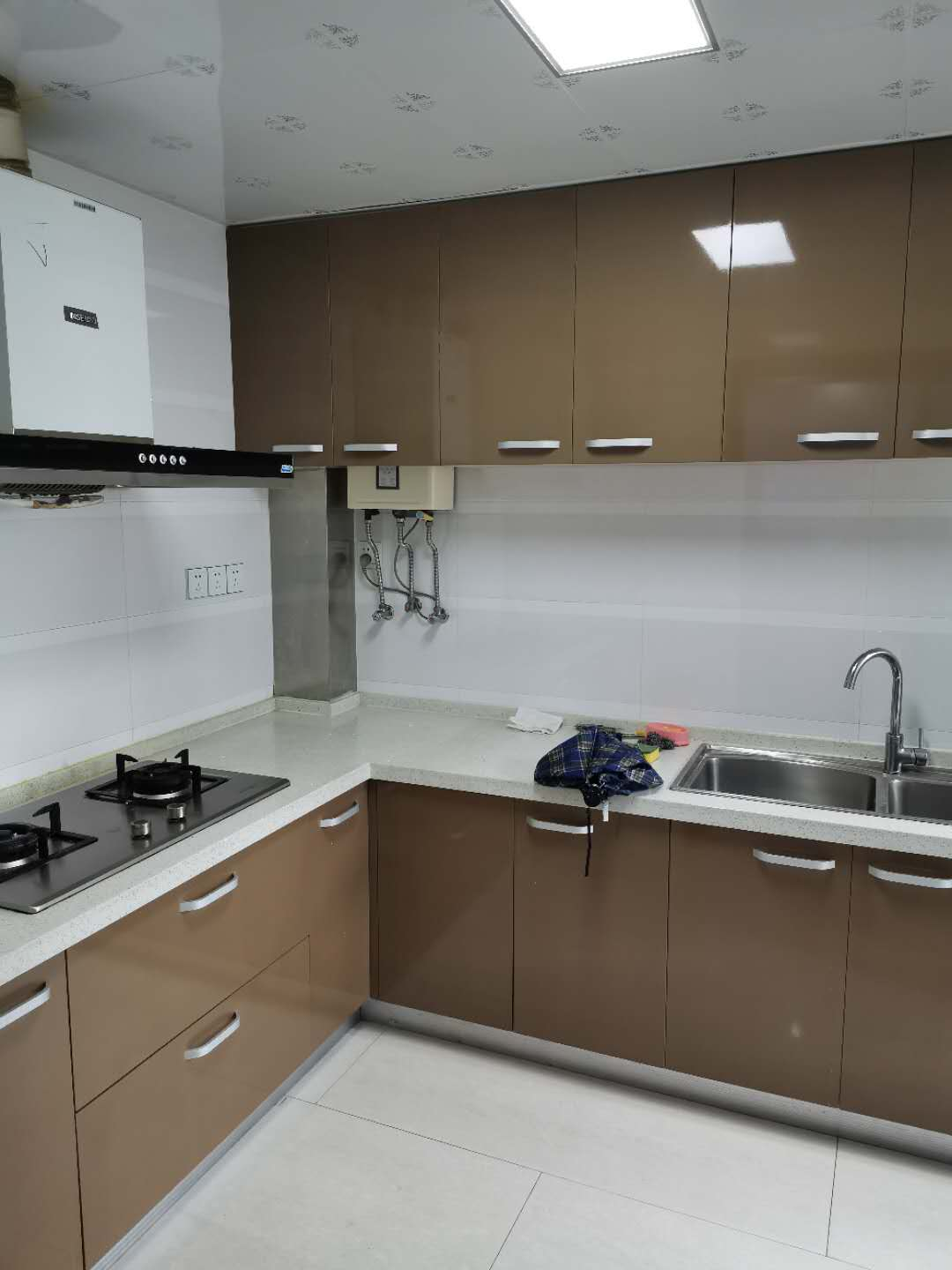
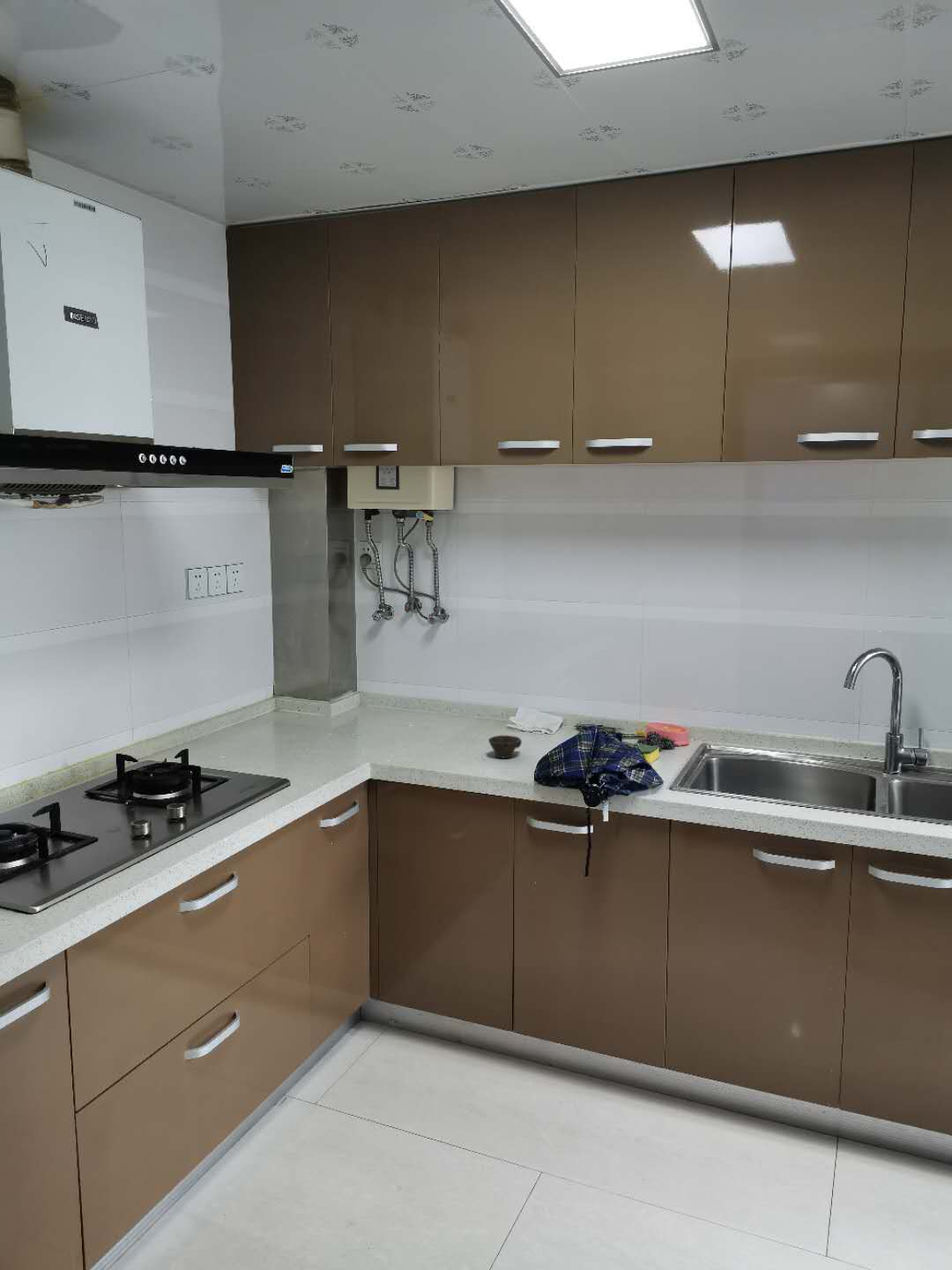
+ cup (506, 747)
